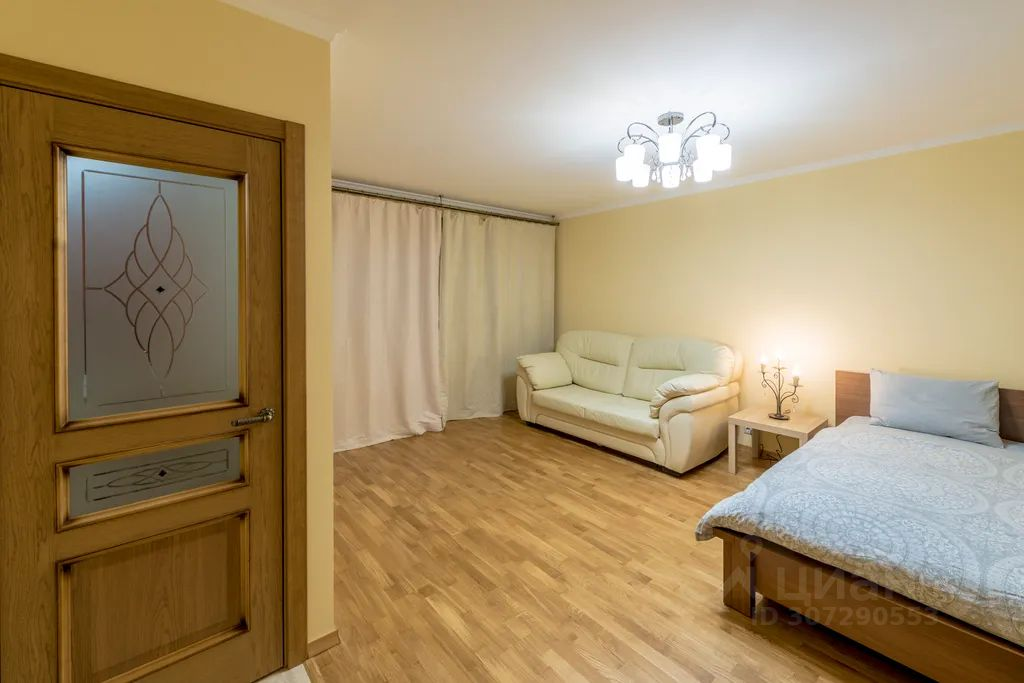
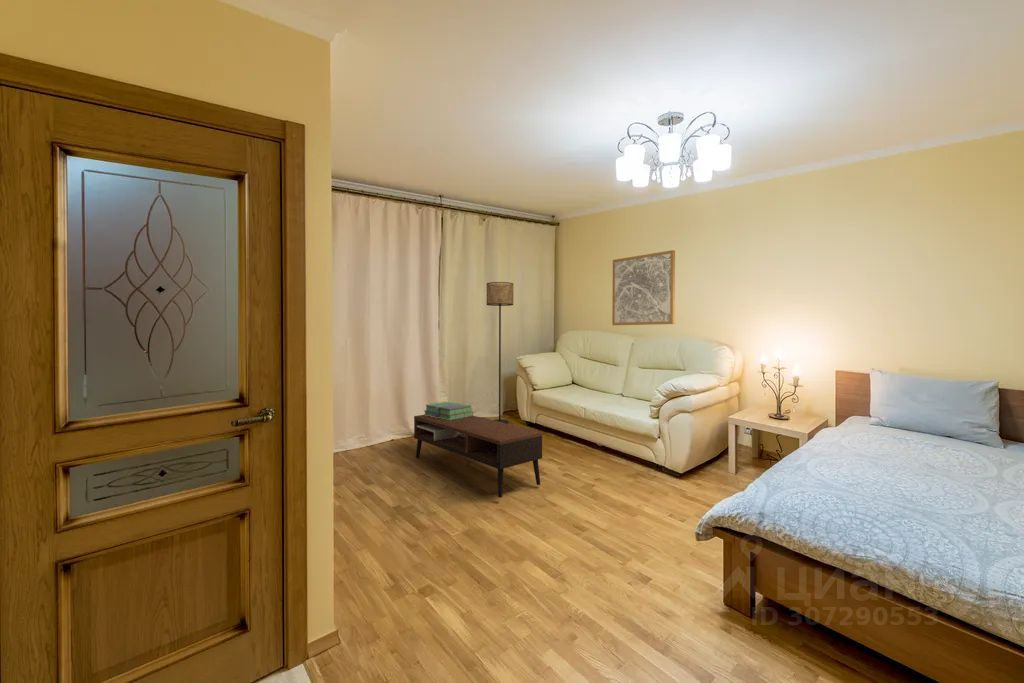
+ wall art (641, 290)
+ stack of books (448, 409)
+ floor lamp (499, 352)
+ coffee table (472, 447)
